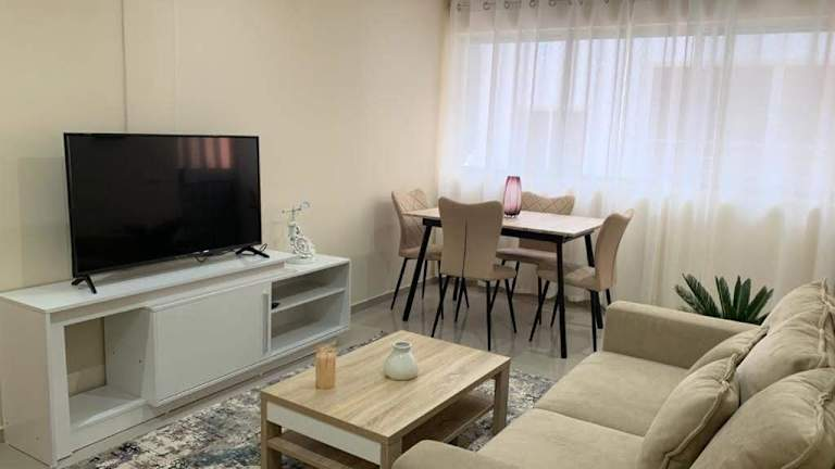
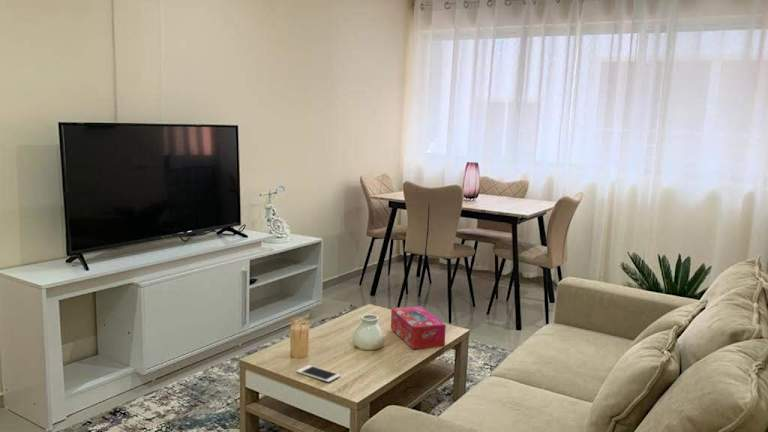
+ tissue box (417, 326)
+ cell phone (318, 373)
